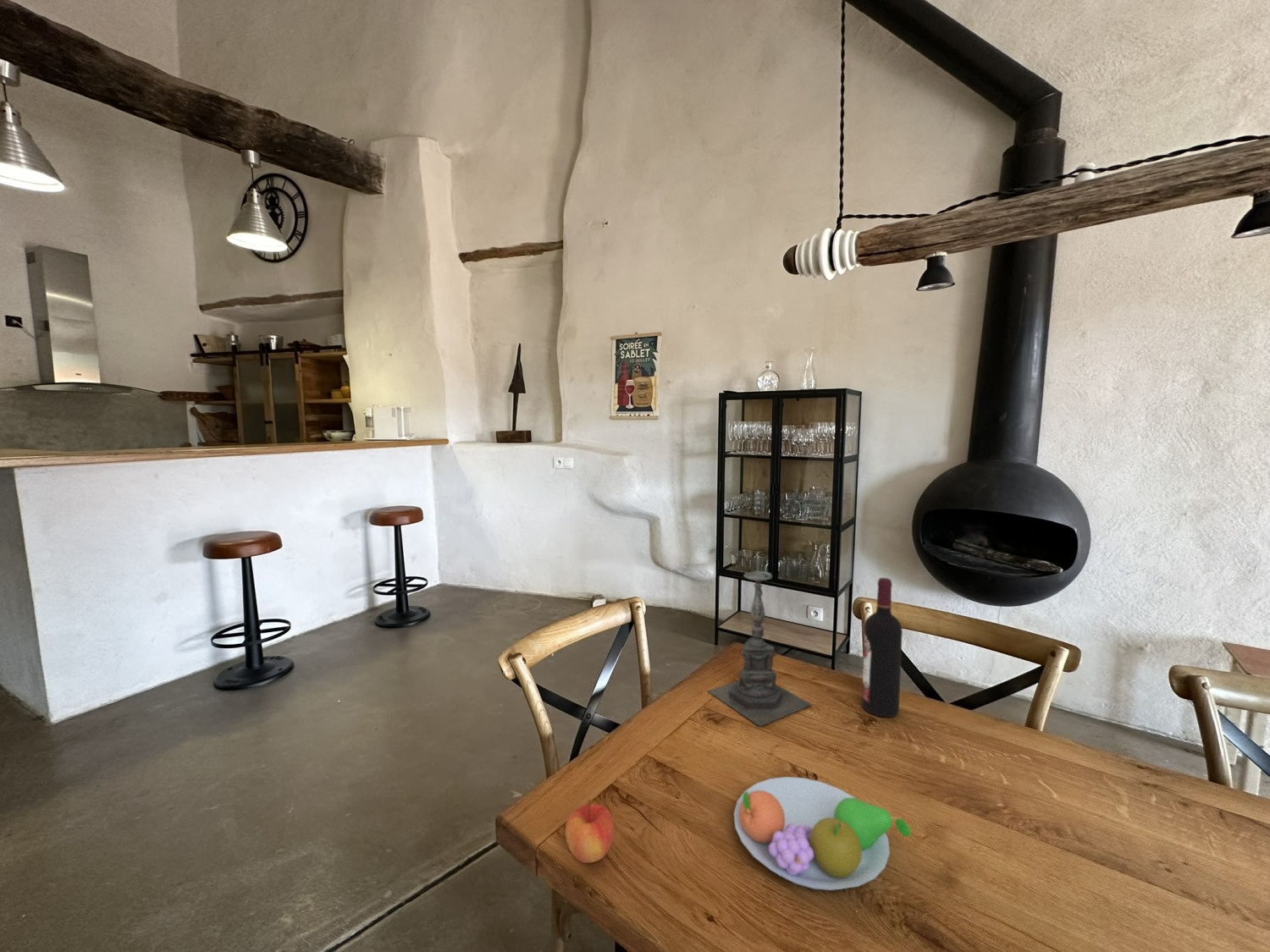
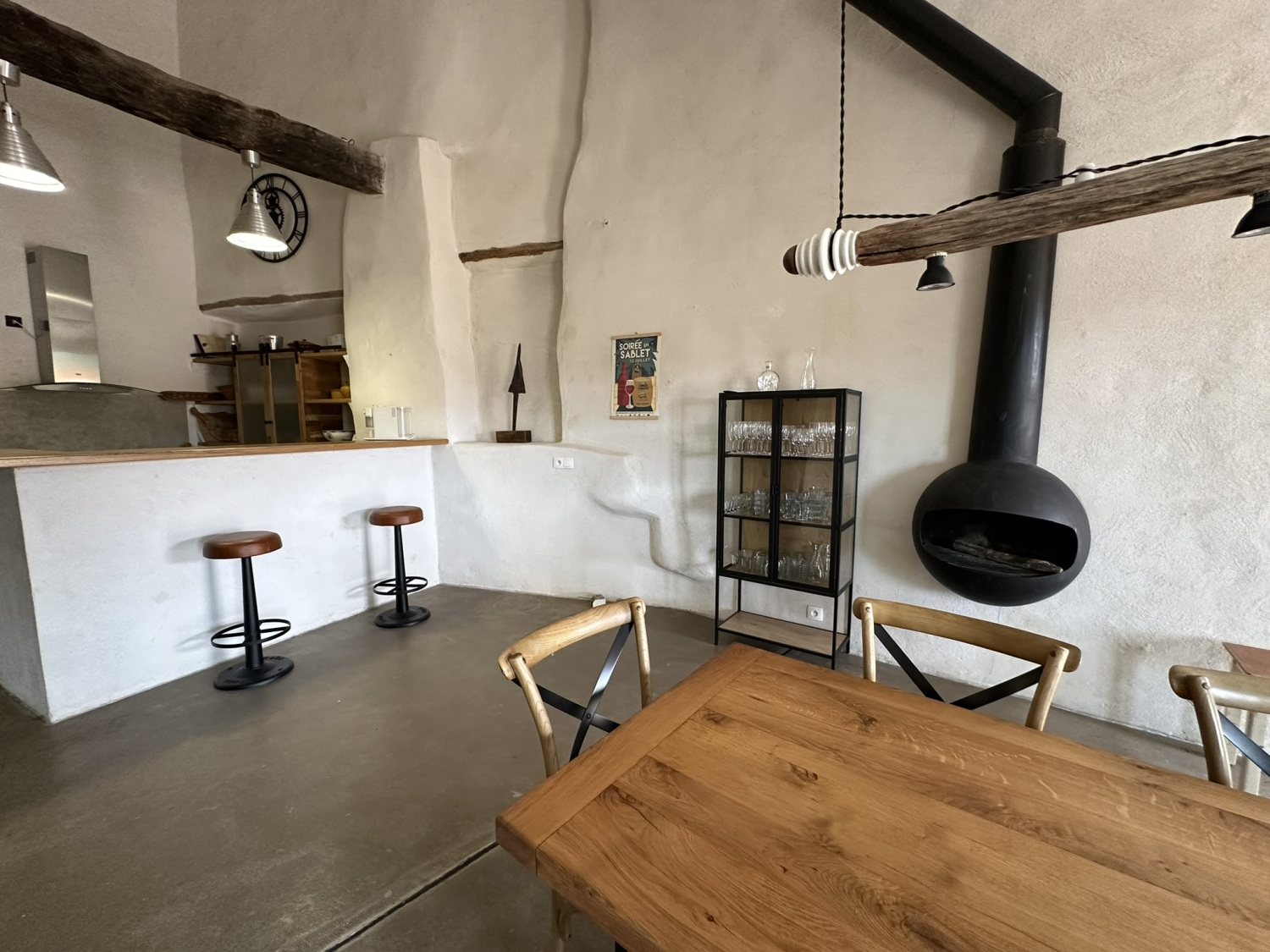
- wine bottle (882, 644)
- fruit bowl (814, 815)
- apple (589, 831)
- candle holder (759, 626)
